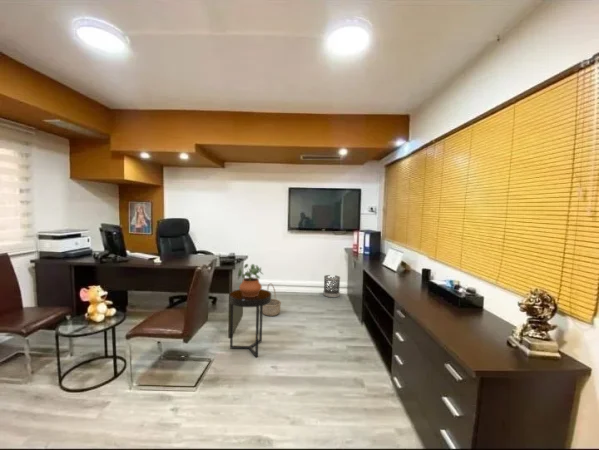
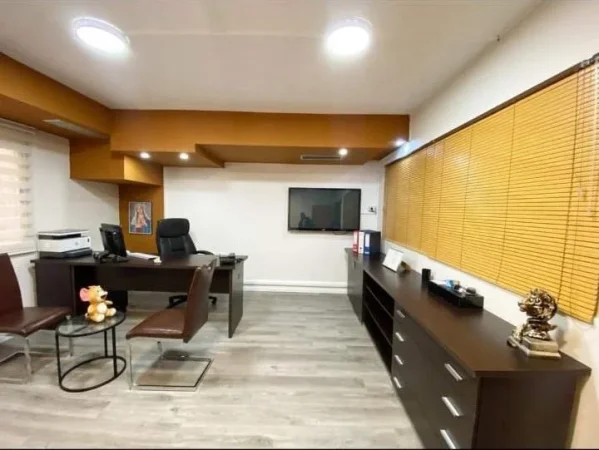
- wastebasket (331, 285)
- potted plant (251, 278)
- basket (271, 299)
- side table (256, 321)
